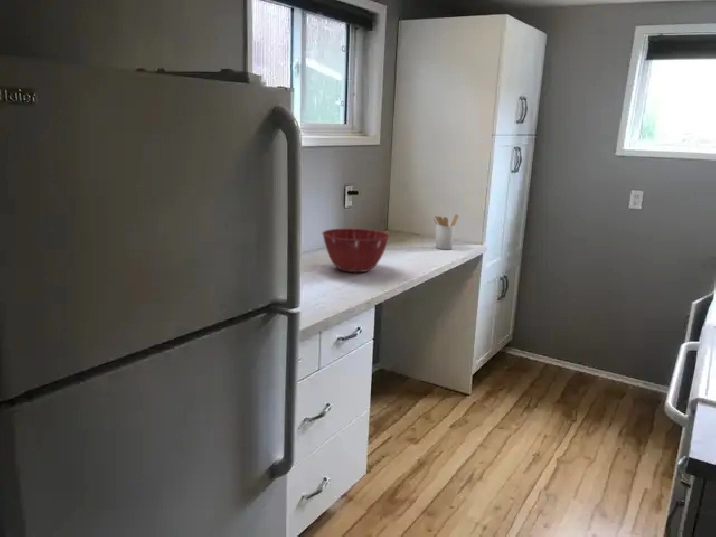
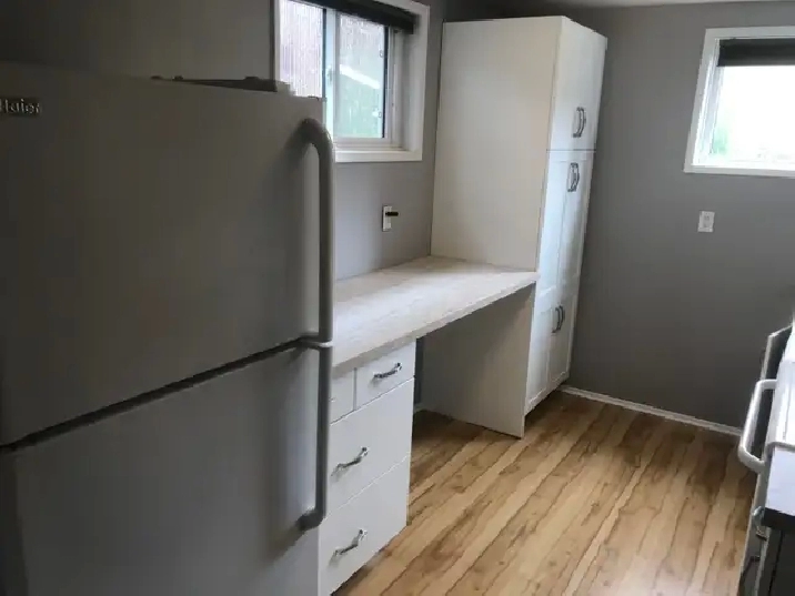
- utensil holder (443, 231)
- mixing bowl (355, 251)
